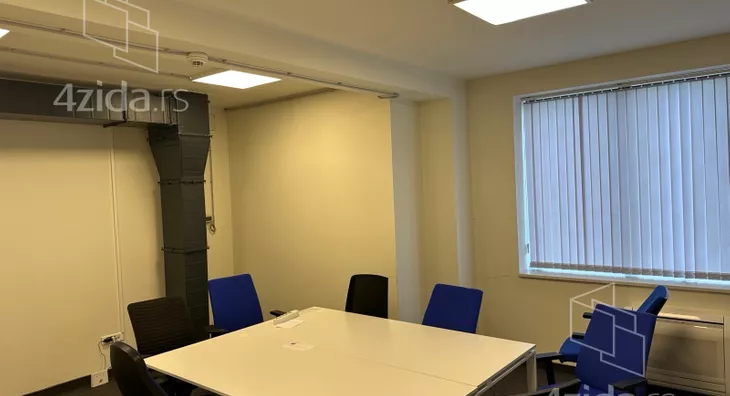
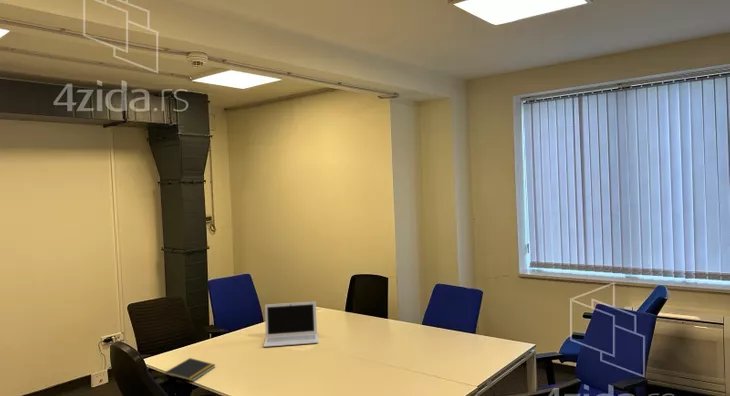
+ laptop (290, 323)
+ notepad (191, 369)
